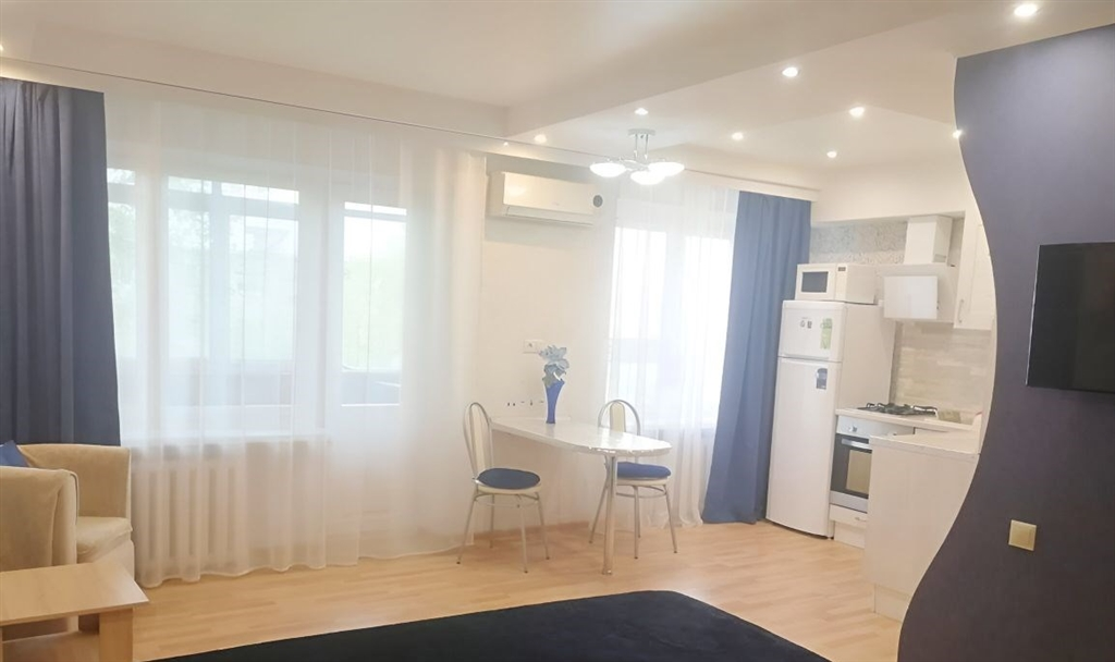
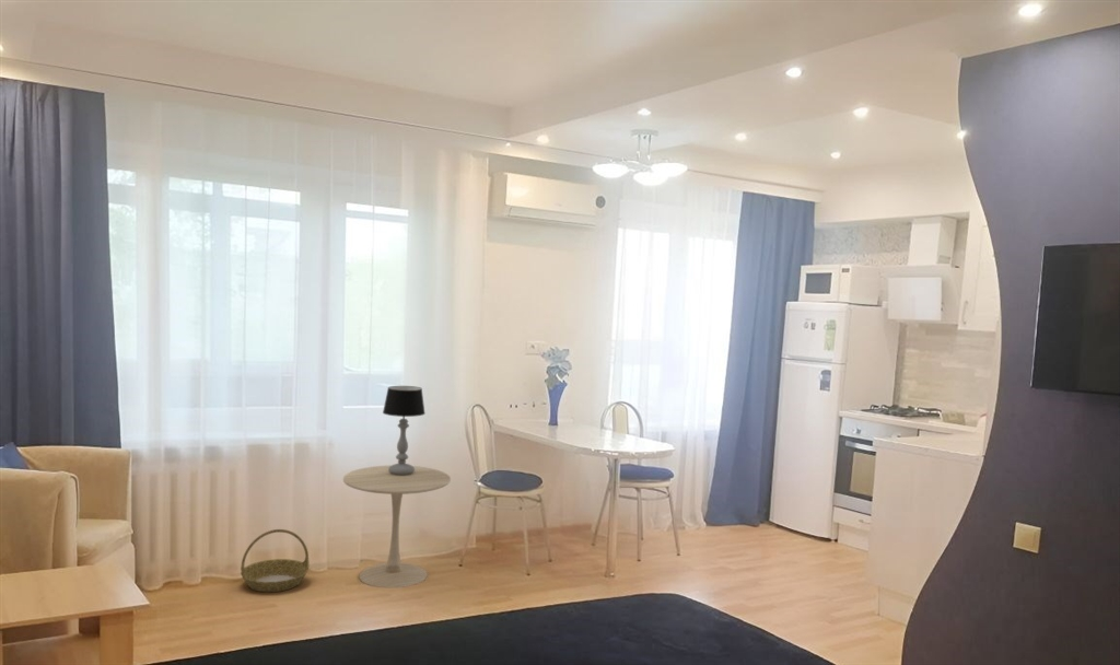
+ table lamp (402, 430)
+ basket (276, 559)
+ side table (395, 526)
